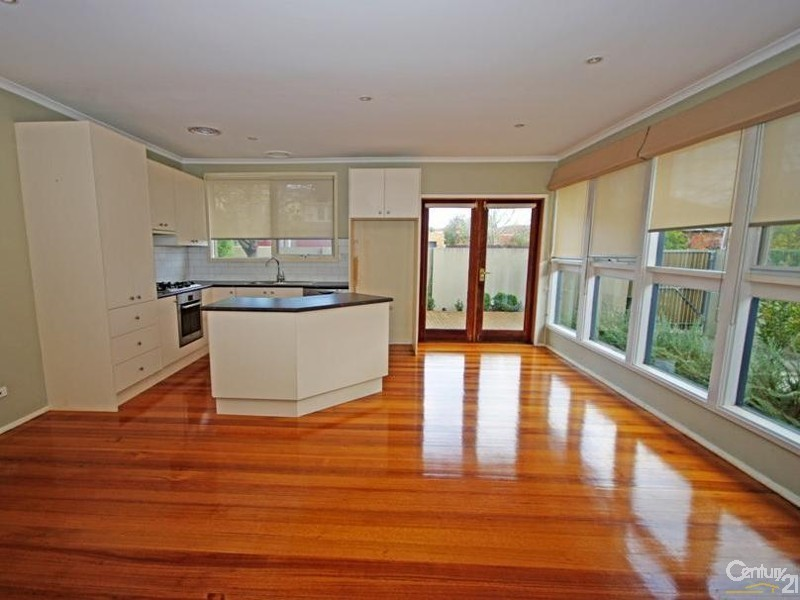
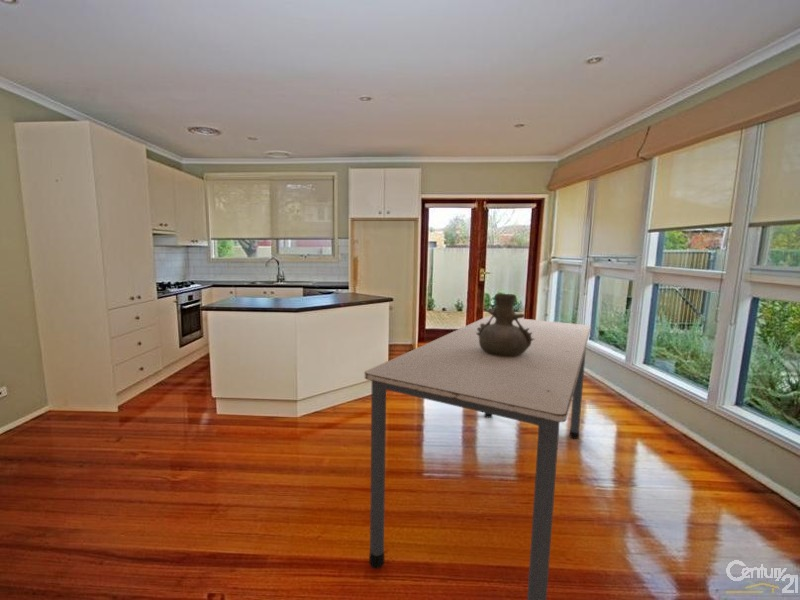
+ vase (504, 322)
+ dining table (505, 414)
